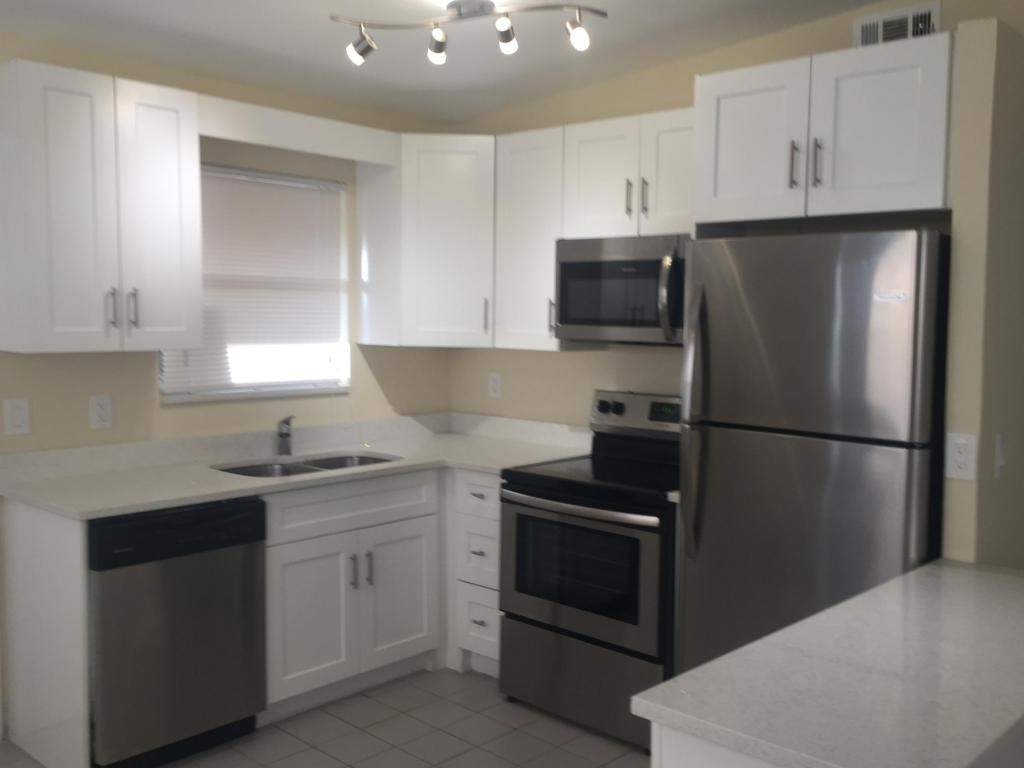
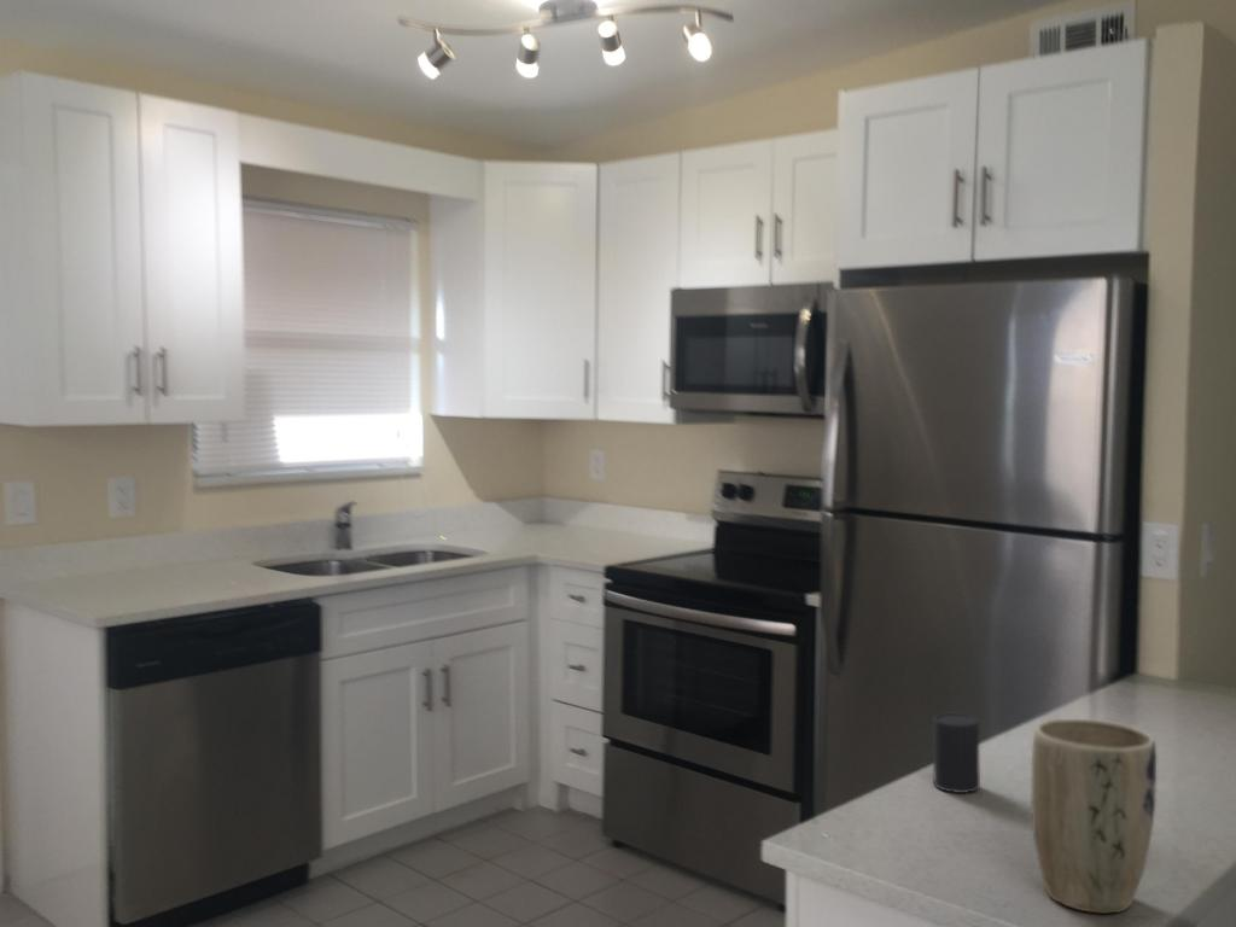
+ cup (956, 752)
+ plant pot (1091, 815)
